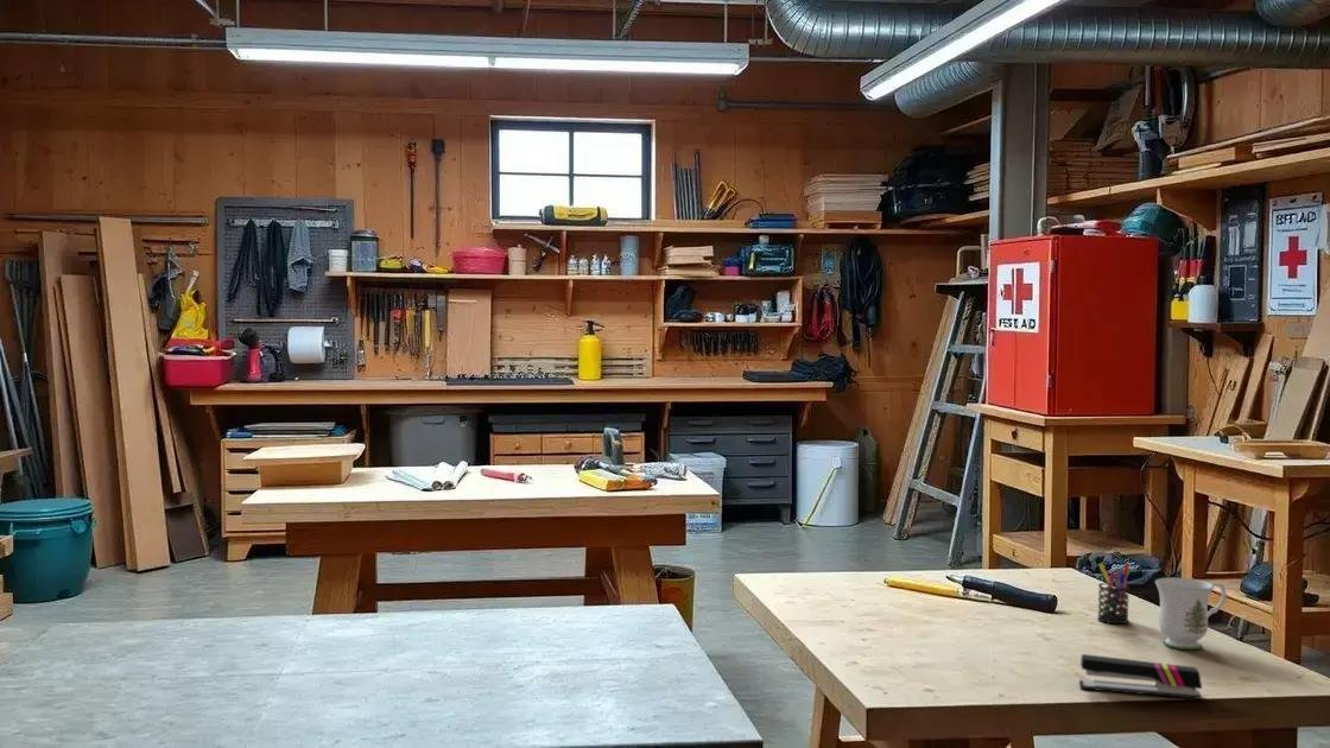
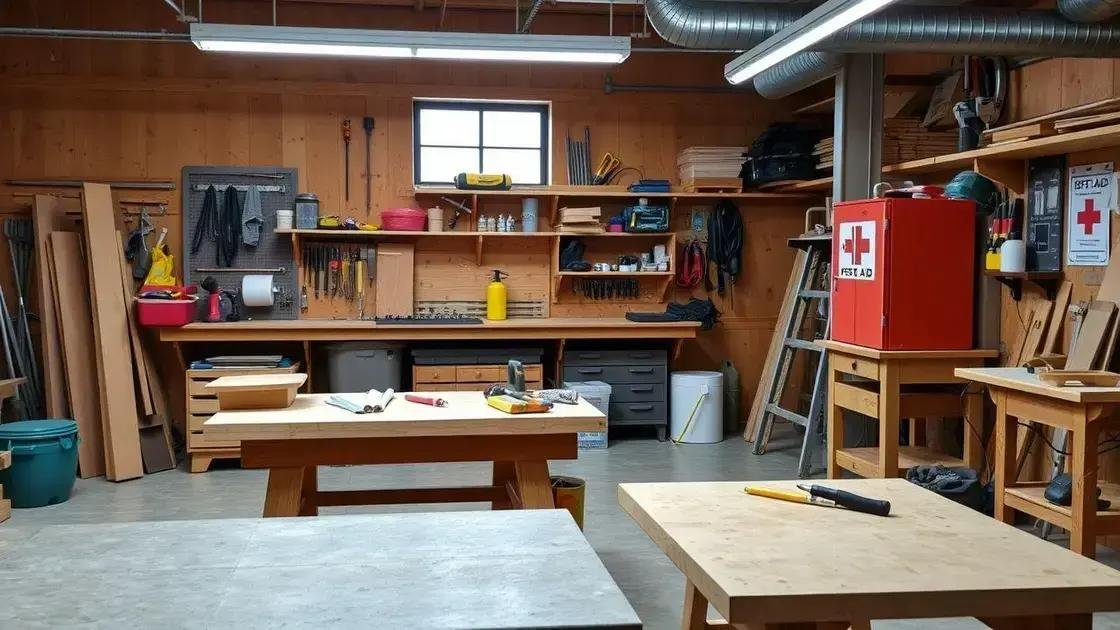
- mug (1192, 613)
- pen holder (1117, 590)
- stapler (1139, 676)
